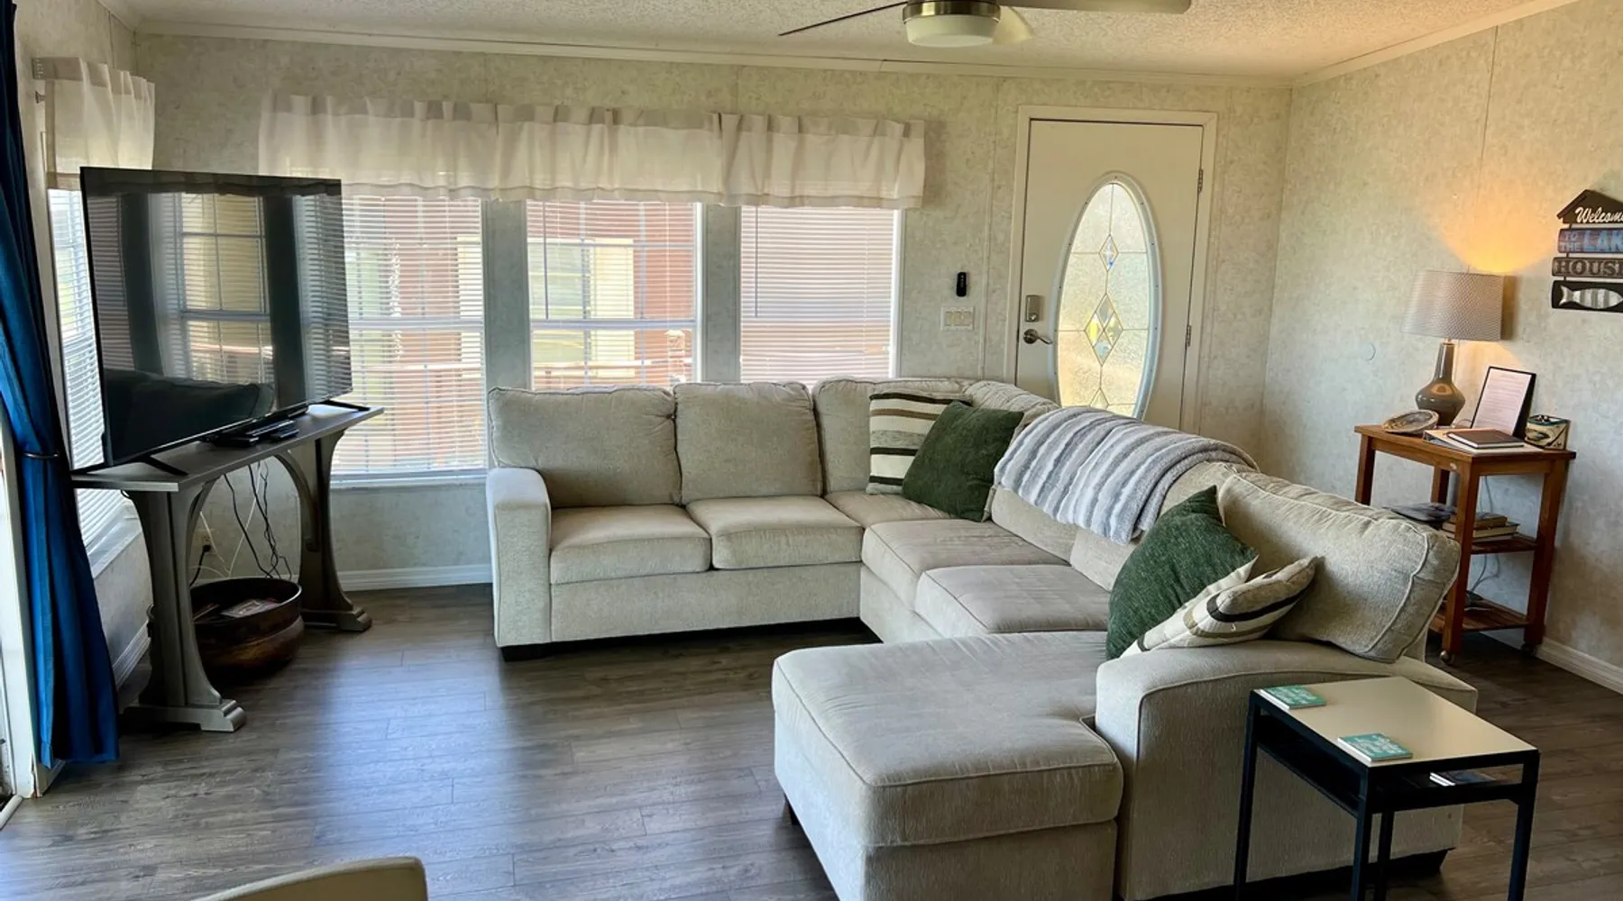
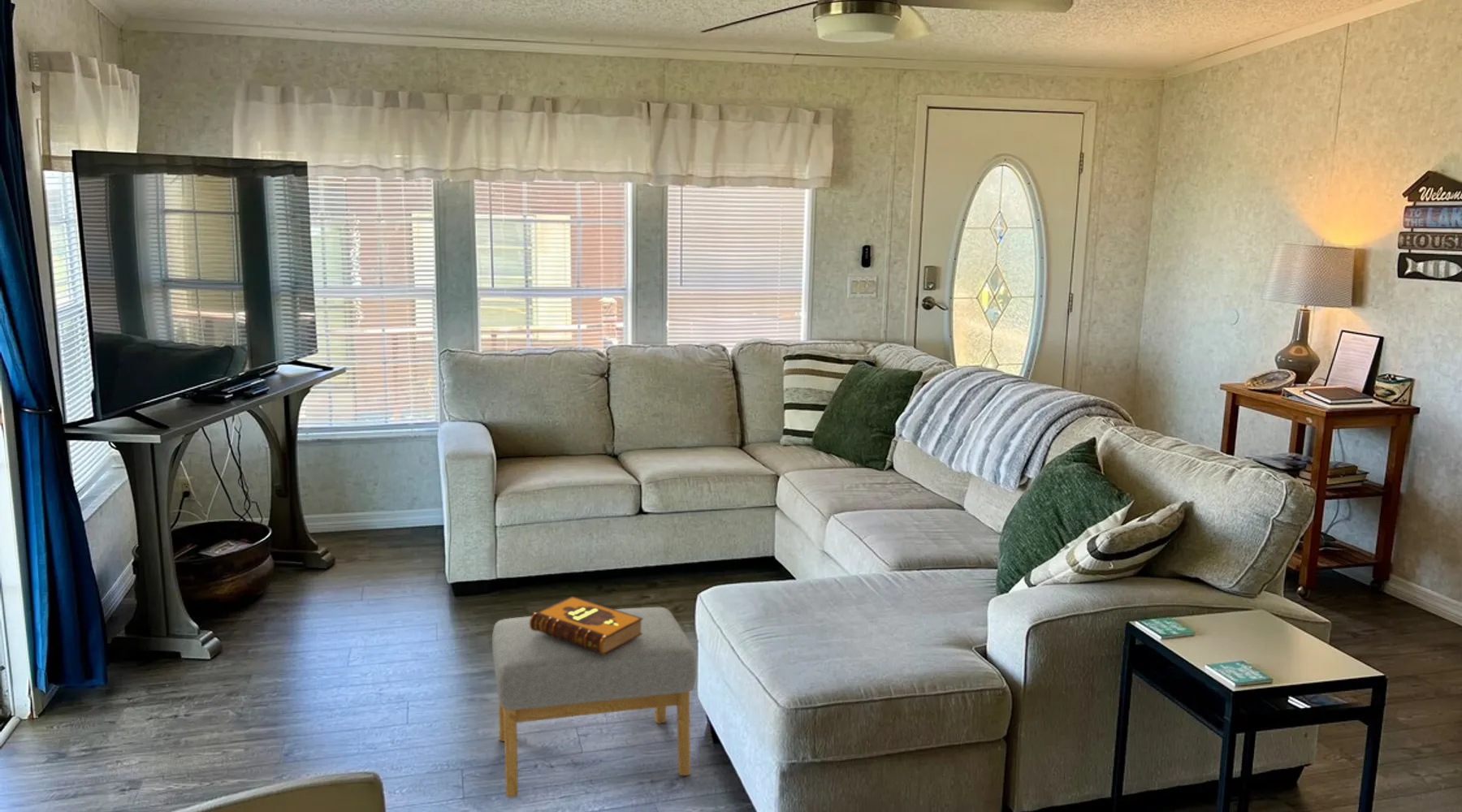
+ hardback book (586, 626)
+ footstool (591, 692)
